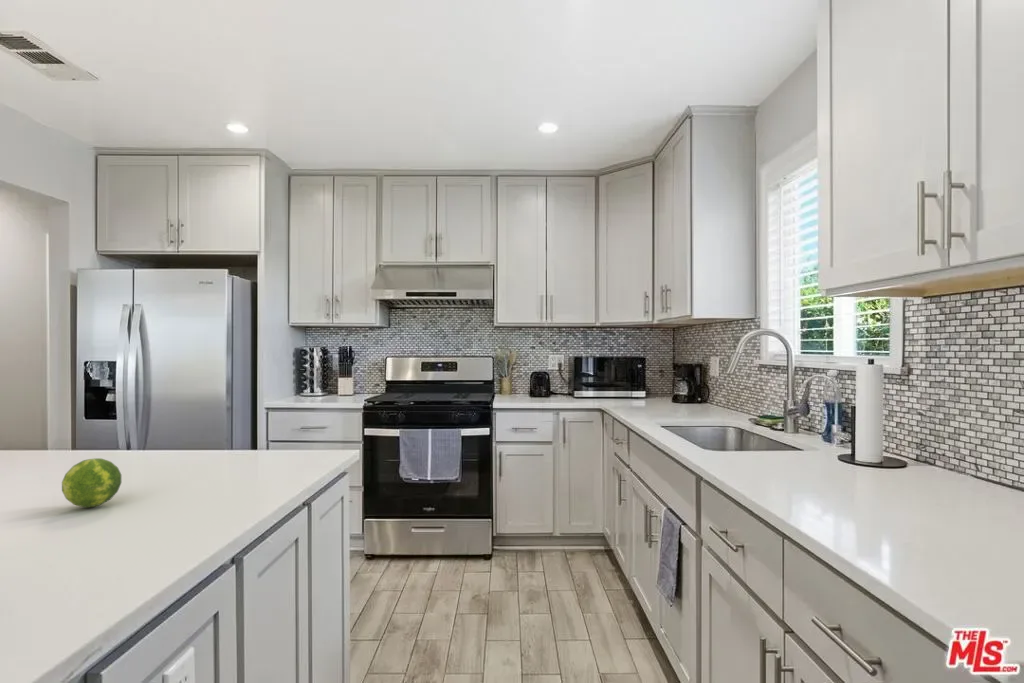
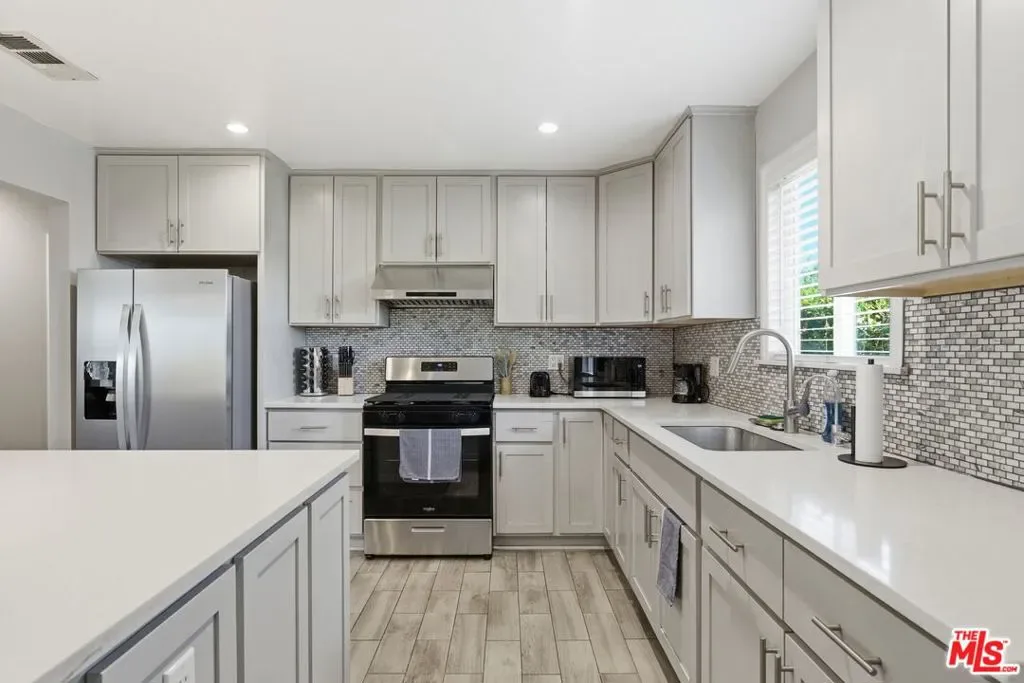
- fruit (92, 482)
